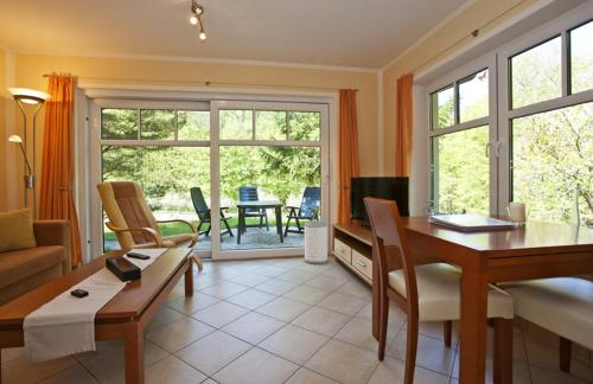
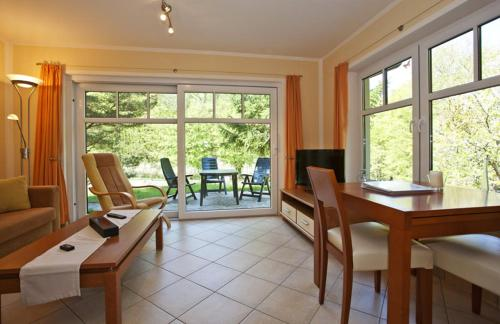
- beverage can (315, 241)
